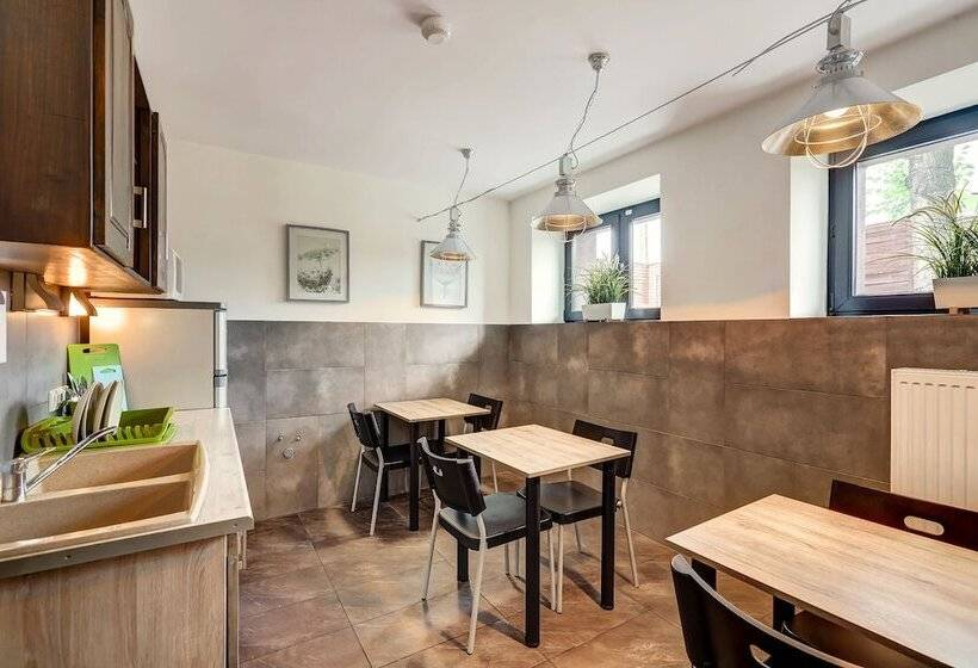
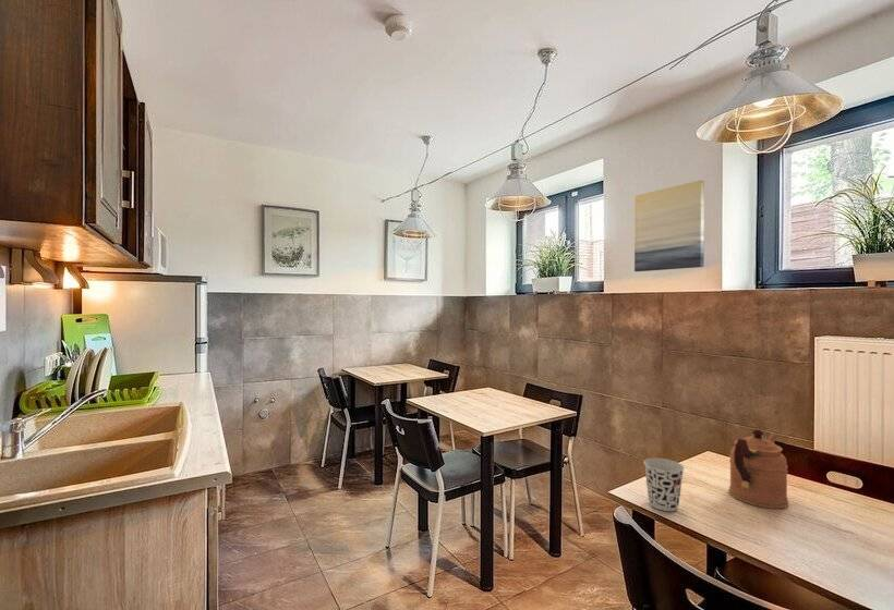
+ wall art (666, 229)
+ coffeepot (757, 463)
+ cup (663, 485)
